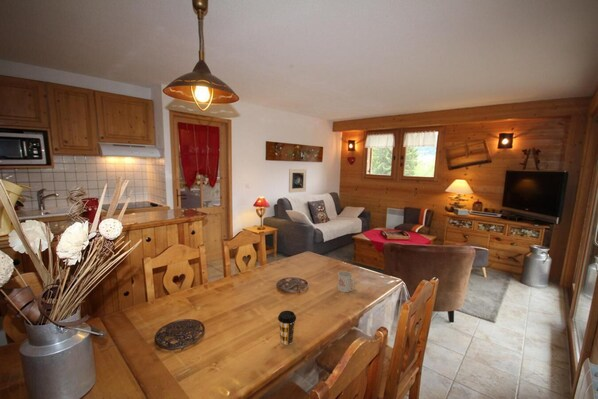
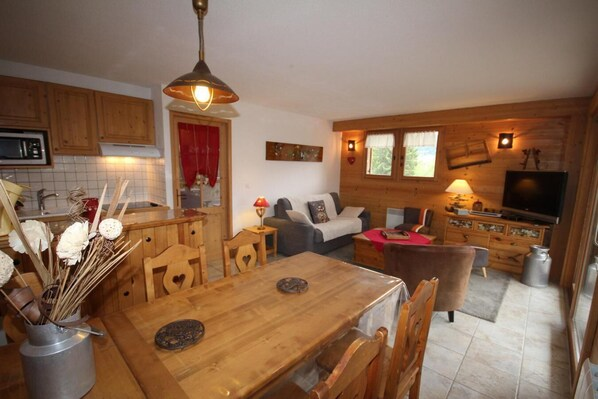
- coffee cup (286, 327)
- mug (346, 282)
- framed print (297, 180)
